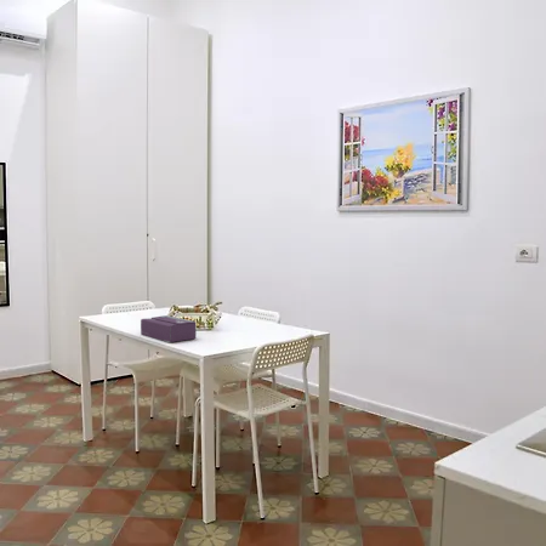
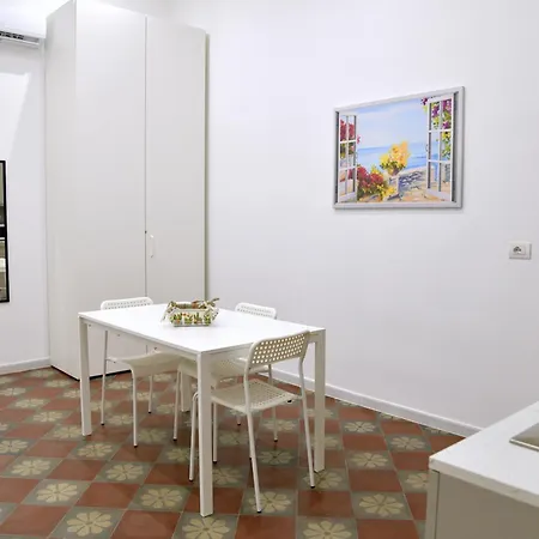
- tissue box (167, 328)
